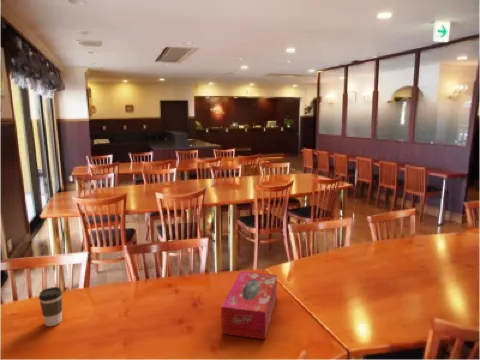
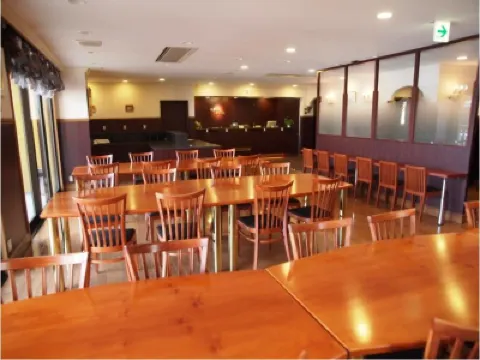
- tissue box (251, 301)
- coffee cup (51, 306)
